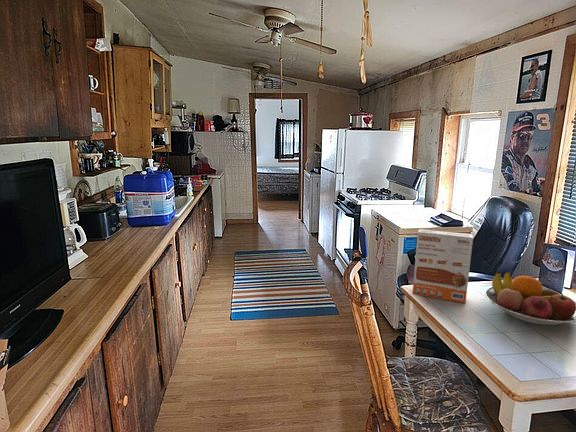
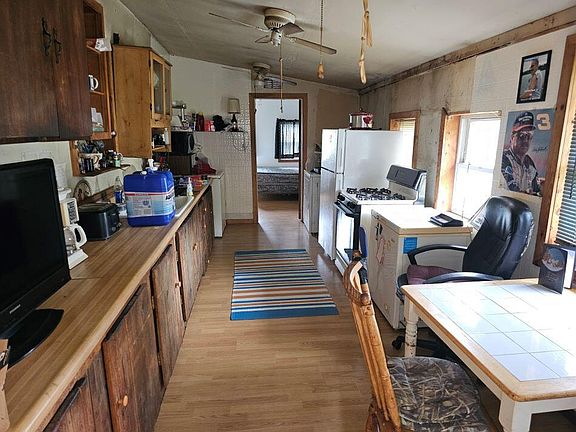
- cereal box (441, 265)
- fruit bowl (533, 298)
